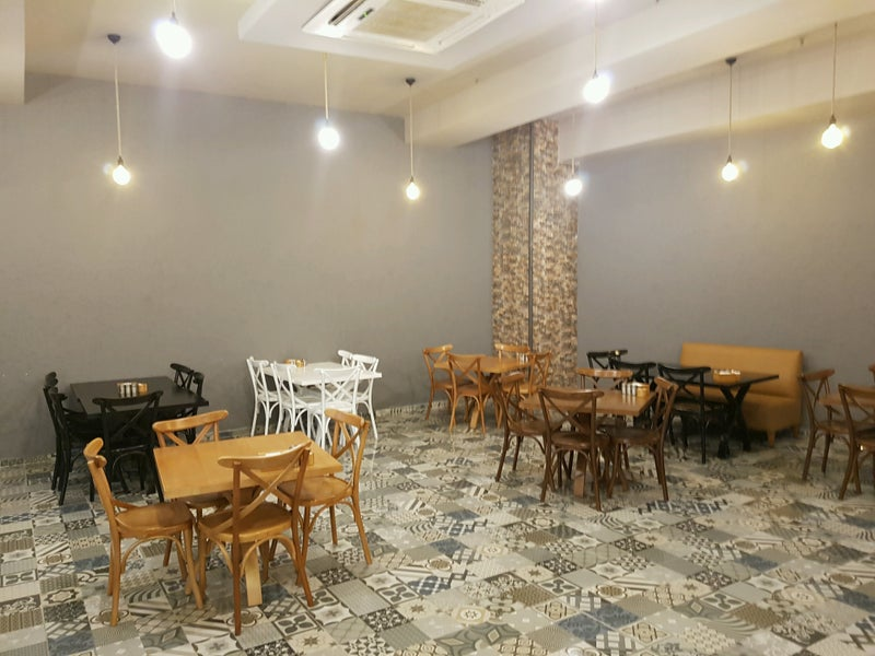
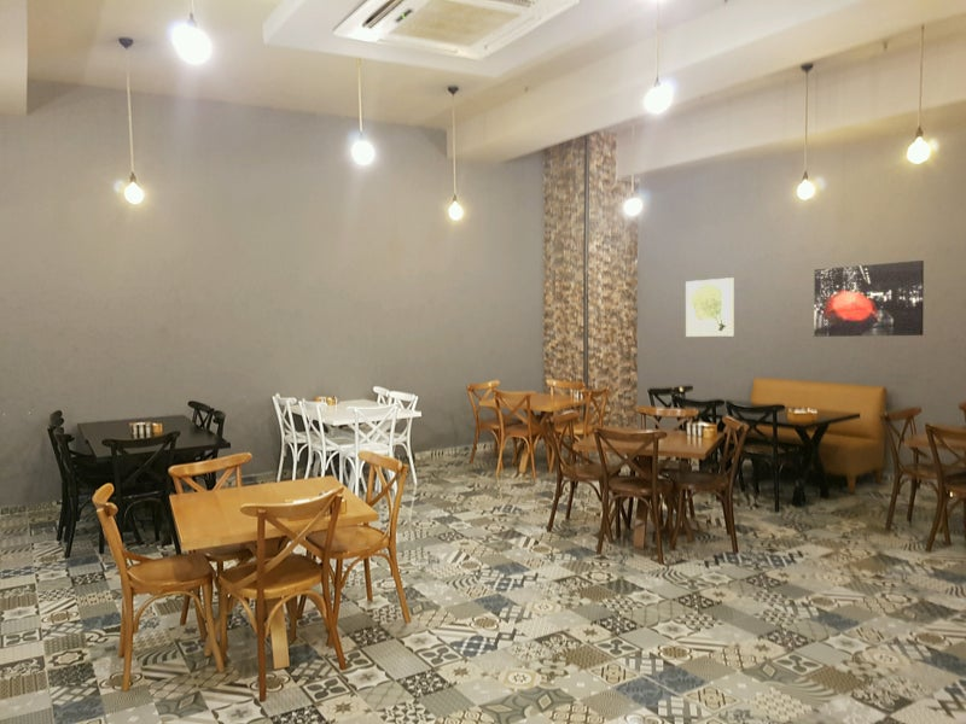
+ wall art (866, 300)
+ wall art (709, 308)
